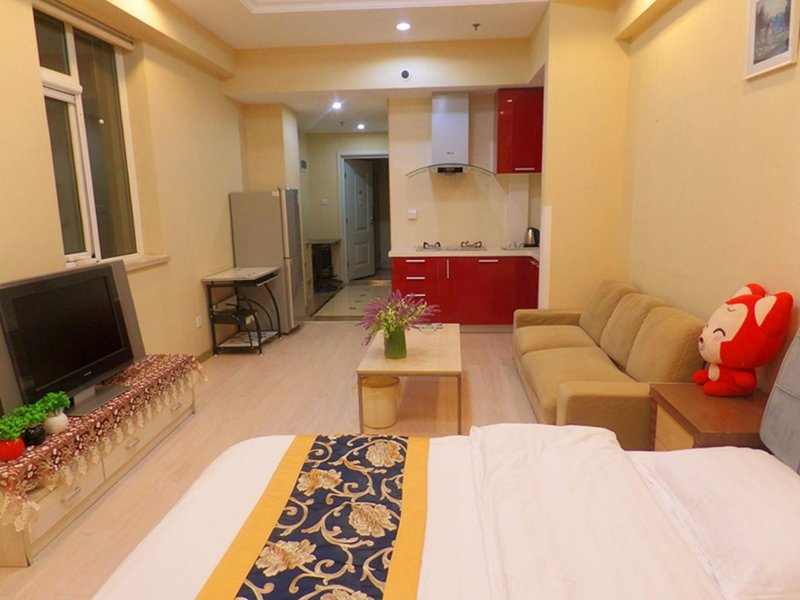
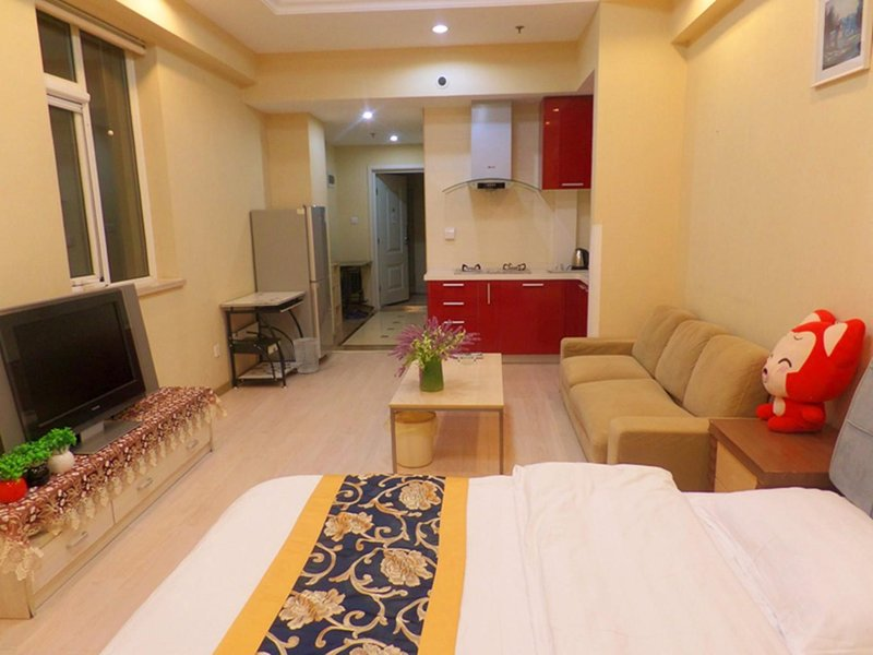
+ wastebasket (307, 355)
